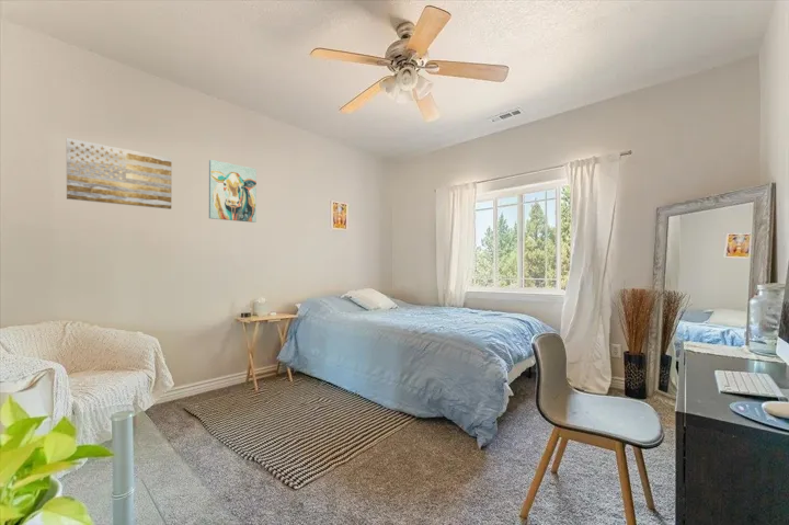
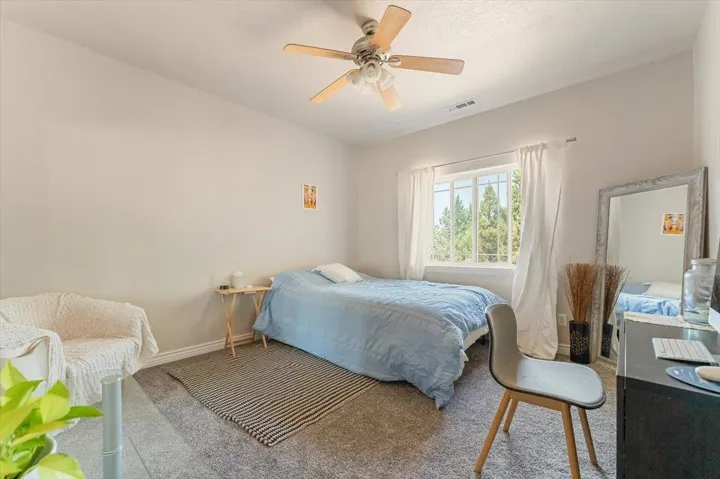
- wall art (233, 192)
- wall art (123, 176)
